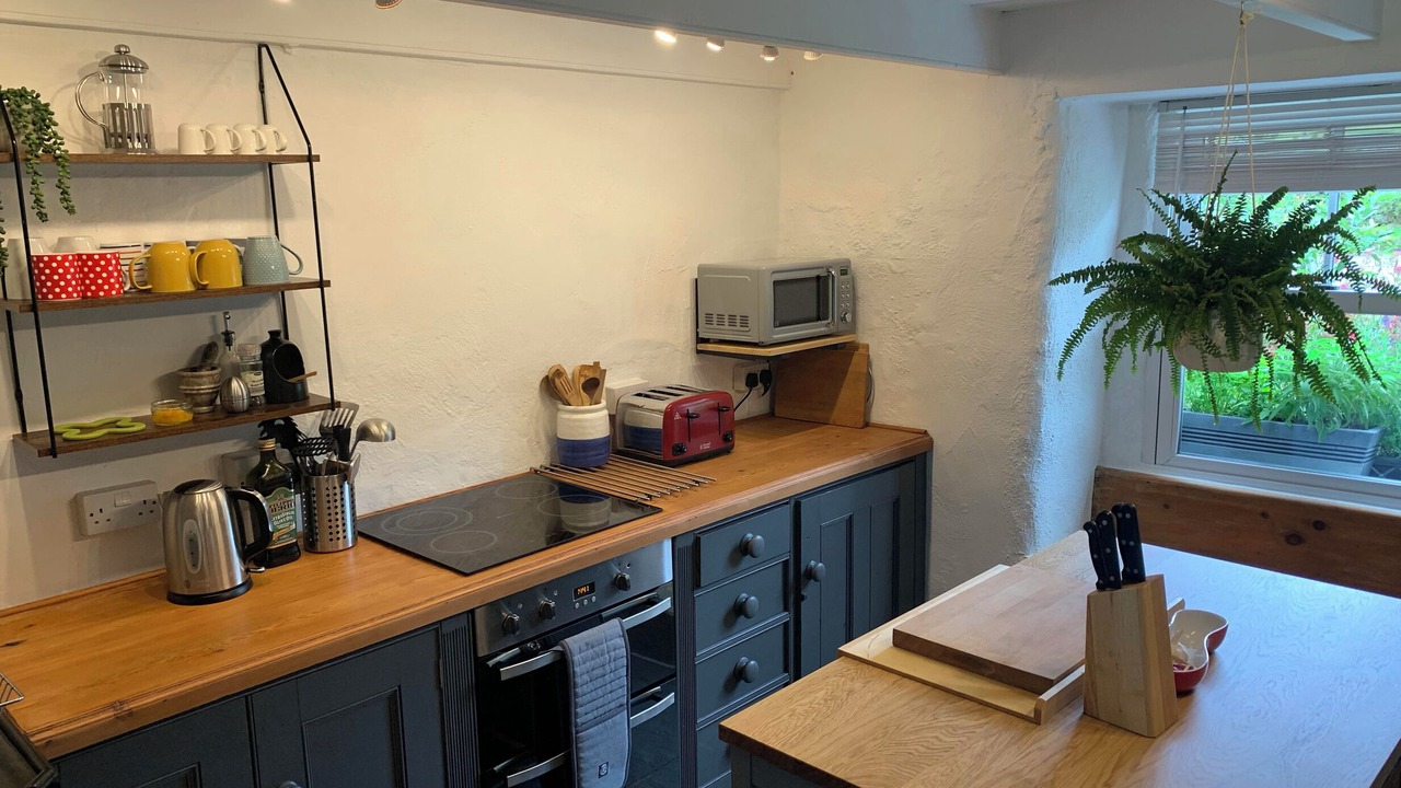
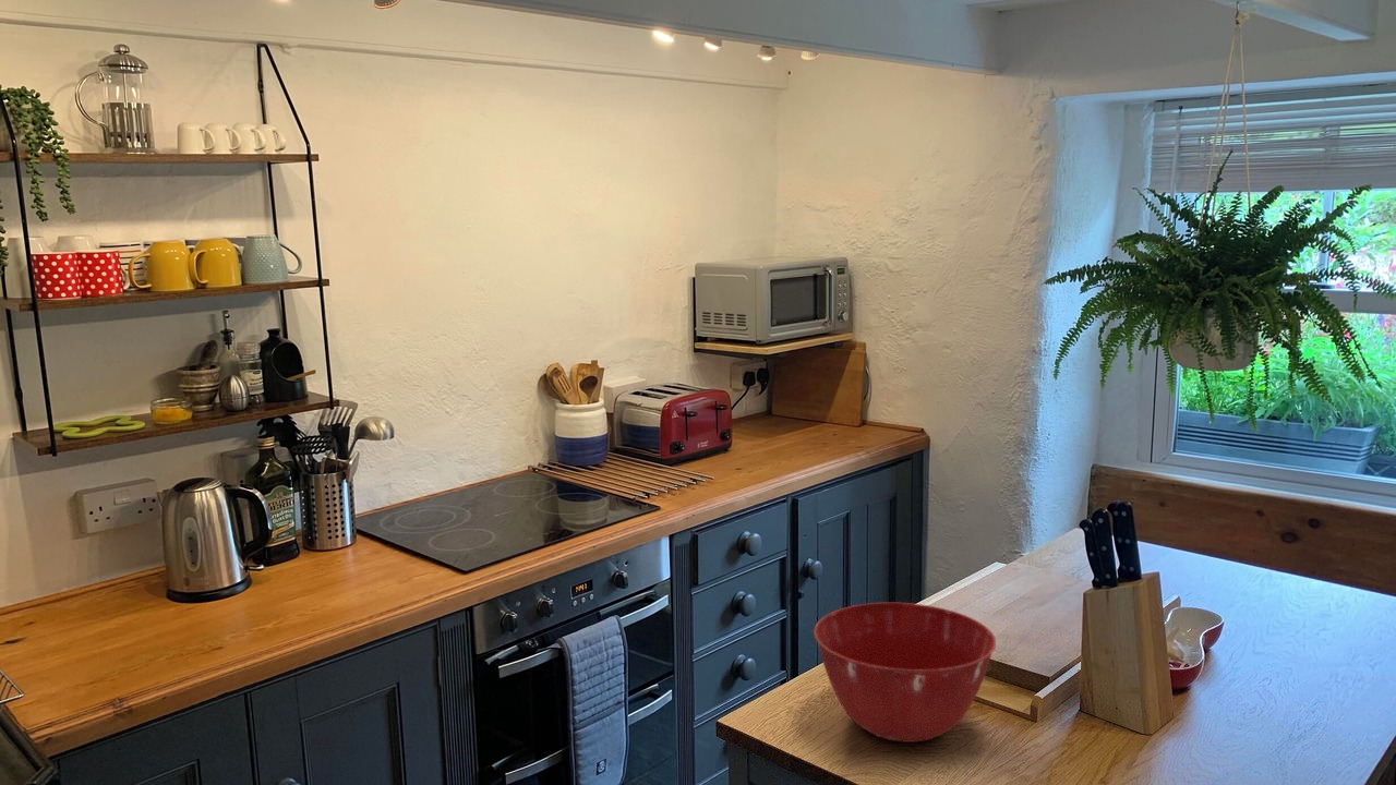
+ mixing bowl (902, 677)
